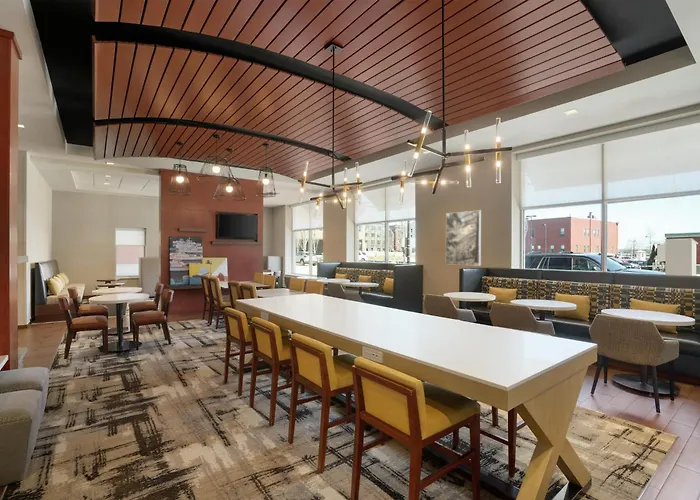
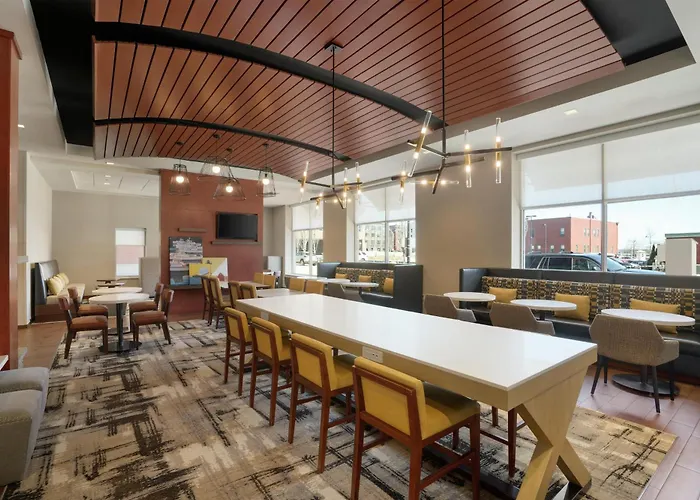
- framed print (462, 238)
